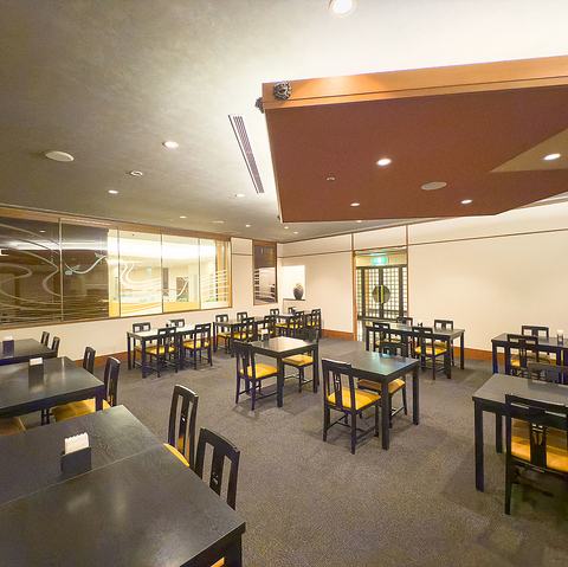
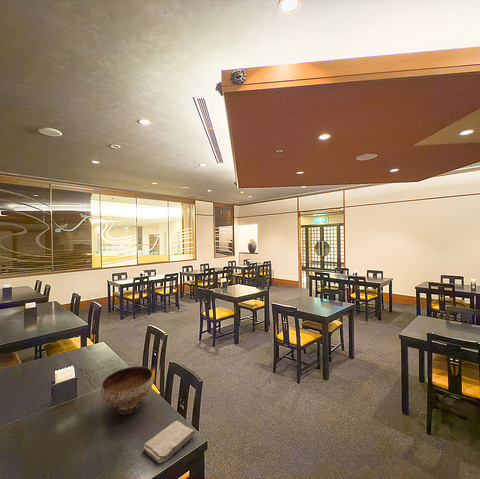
+ bowl (128, 392)
+ washcloth (169, 439)
